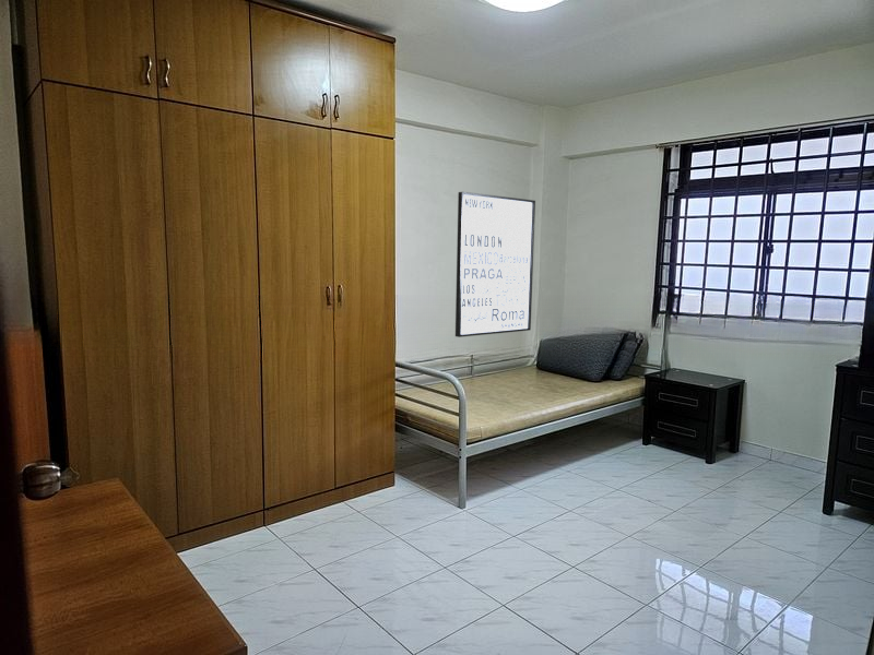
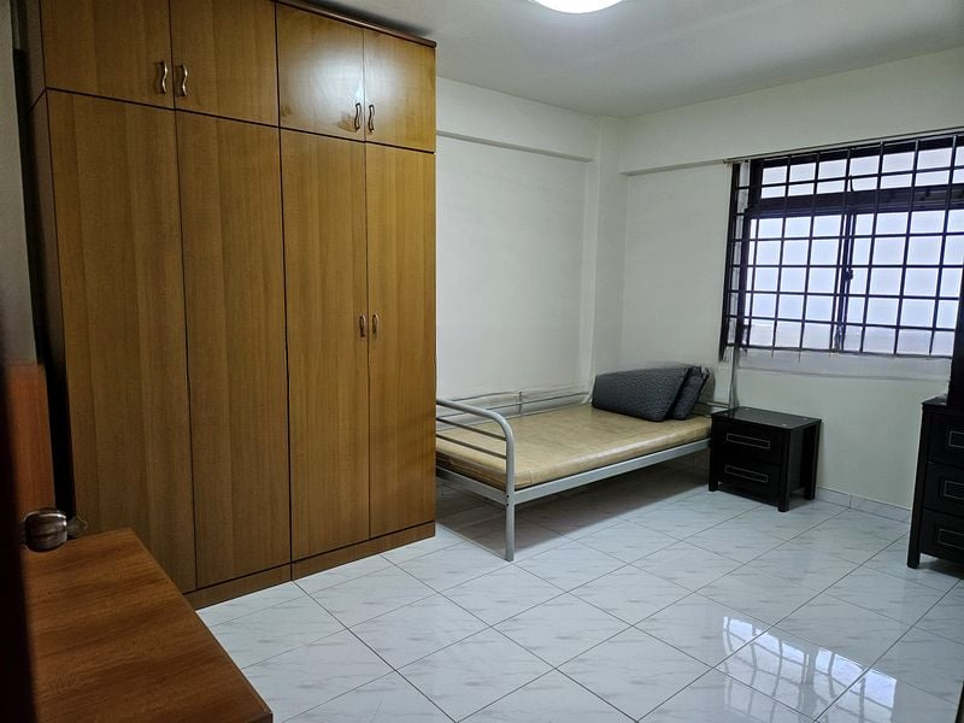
- wall art (496, 265)
